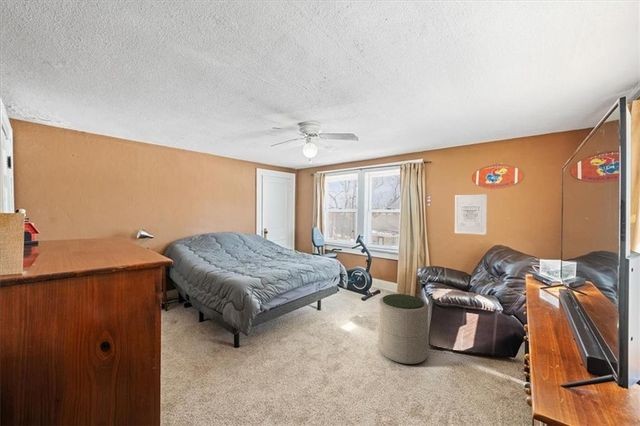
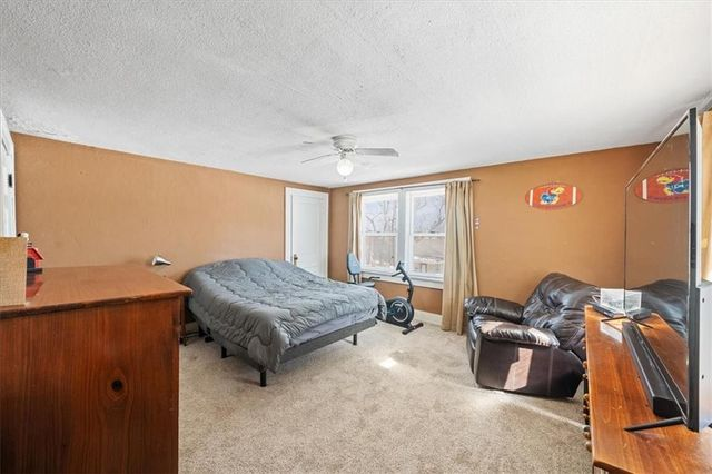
- ottoman (402, 326)
- wall art (470, 214)
